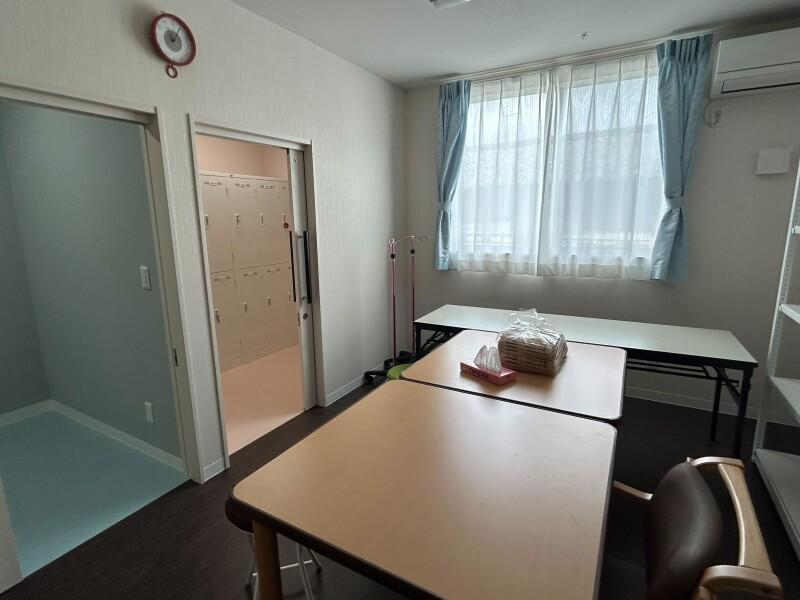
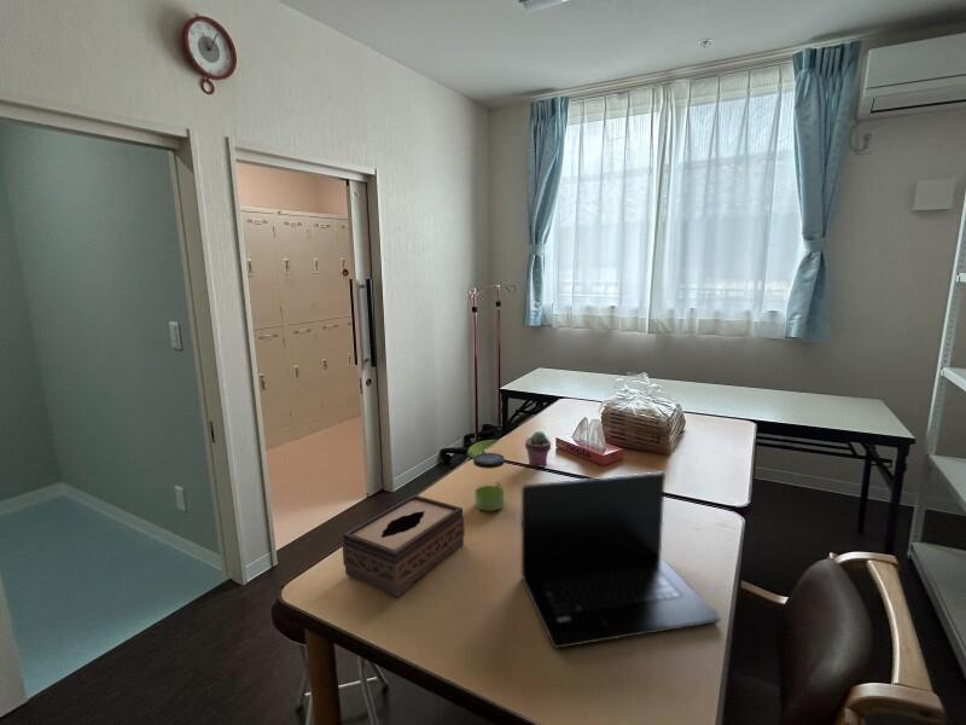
+ potted succulent (537, 447)
+ jar (489, 485)
+ tissue box (406, 539)
+ laptop (615, 550)
